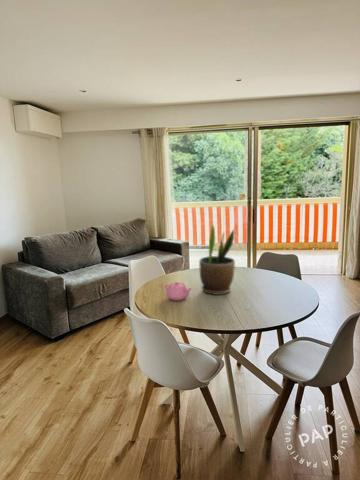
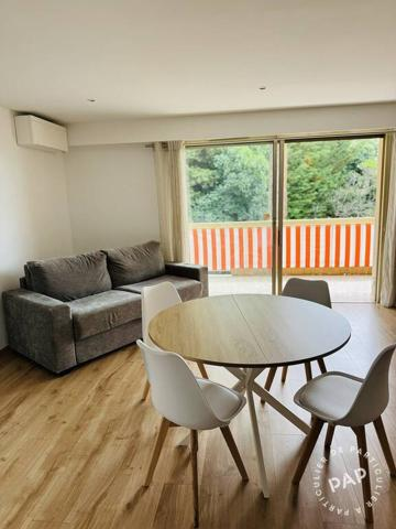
- teapot (178, 290)
- potted plant (216, 258)
